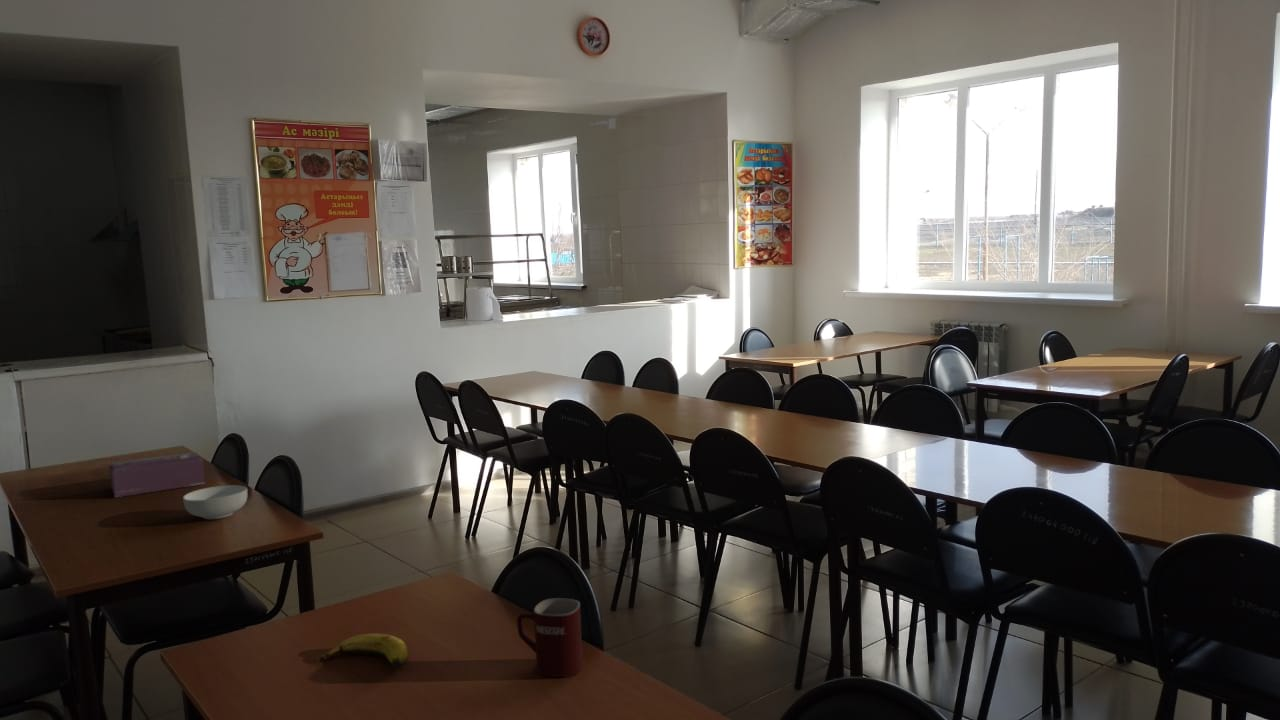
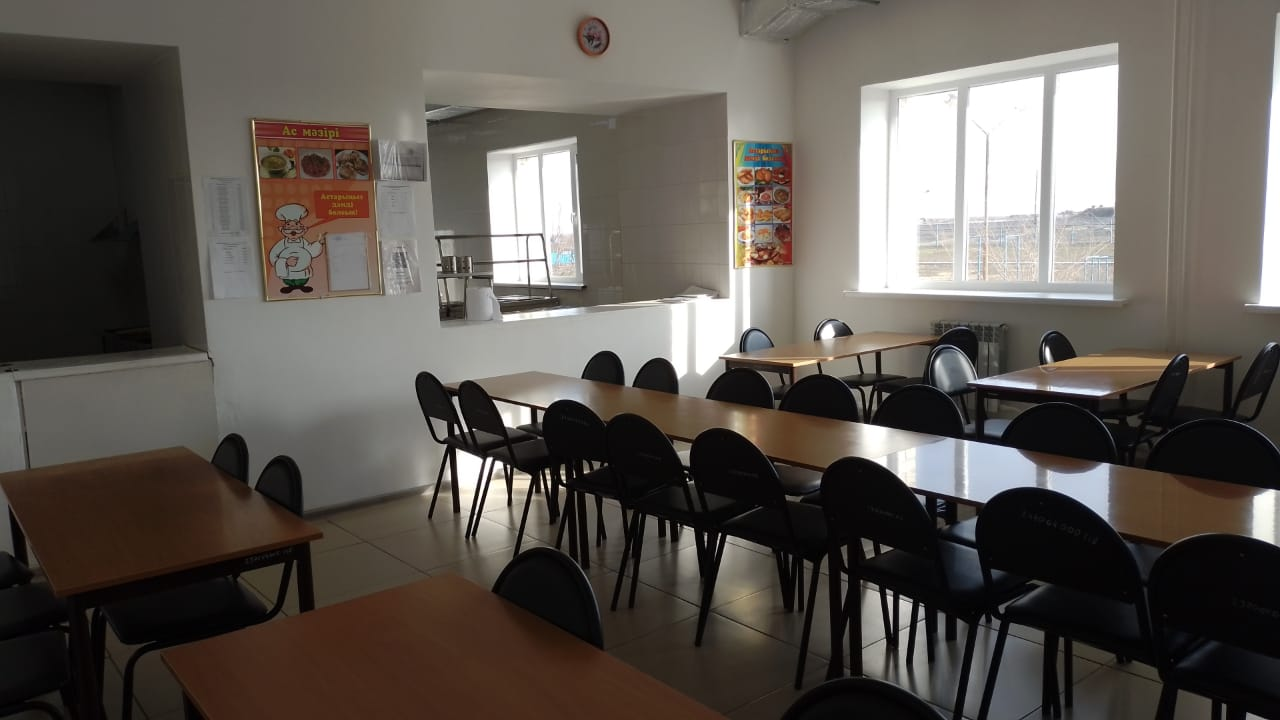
- mug (548, 636)
- banana (367, 649)
- cereal bowl (216, 503)
- tissue box (157, 473)
